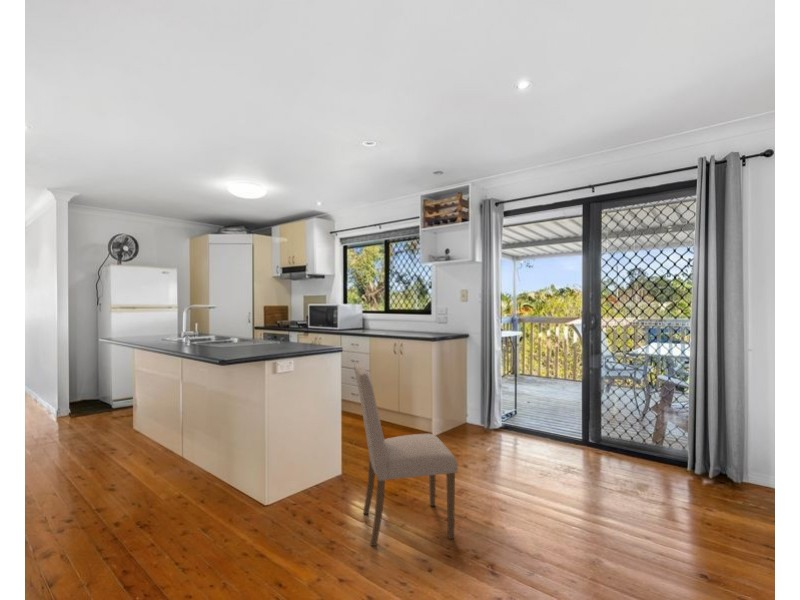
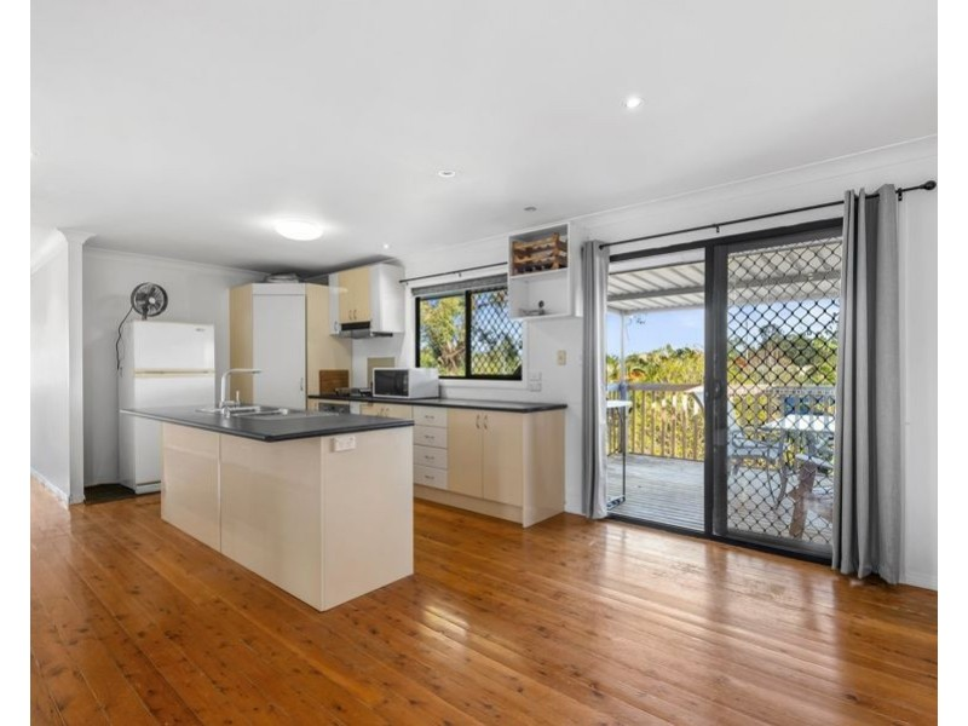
- dining chair (405, 444)
